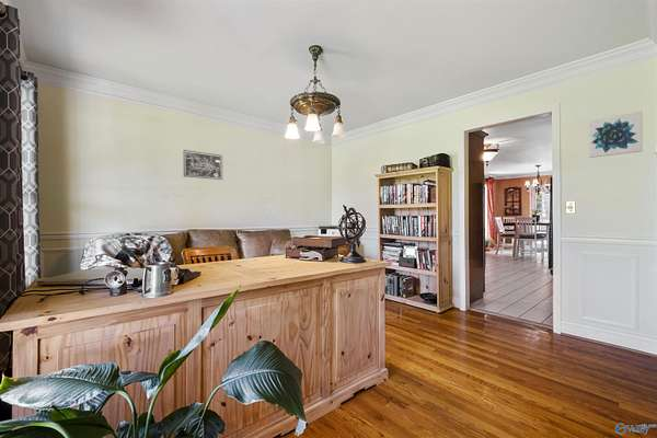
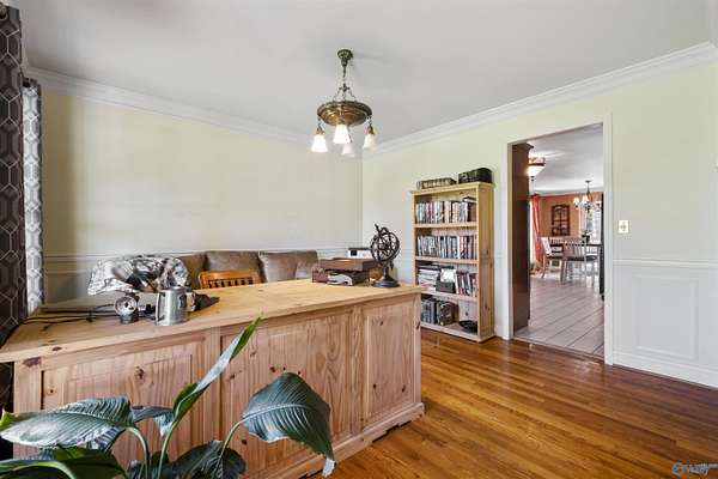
- wall art (614, 135)
- wall art (204, 165)
